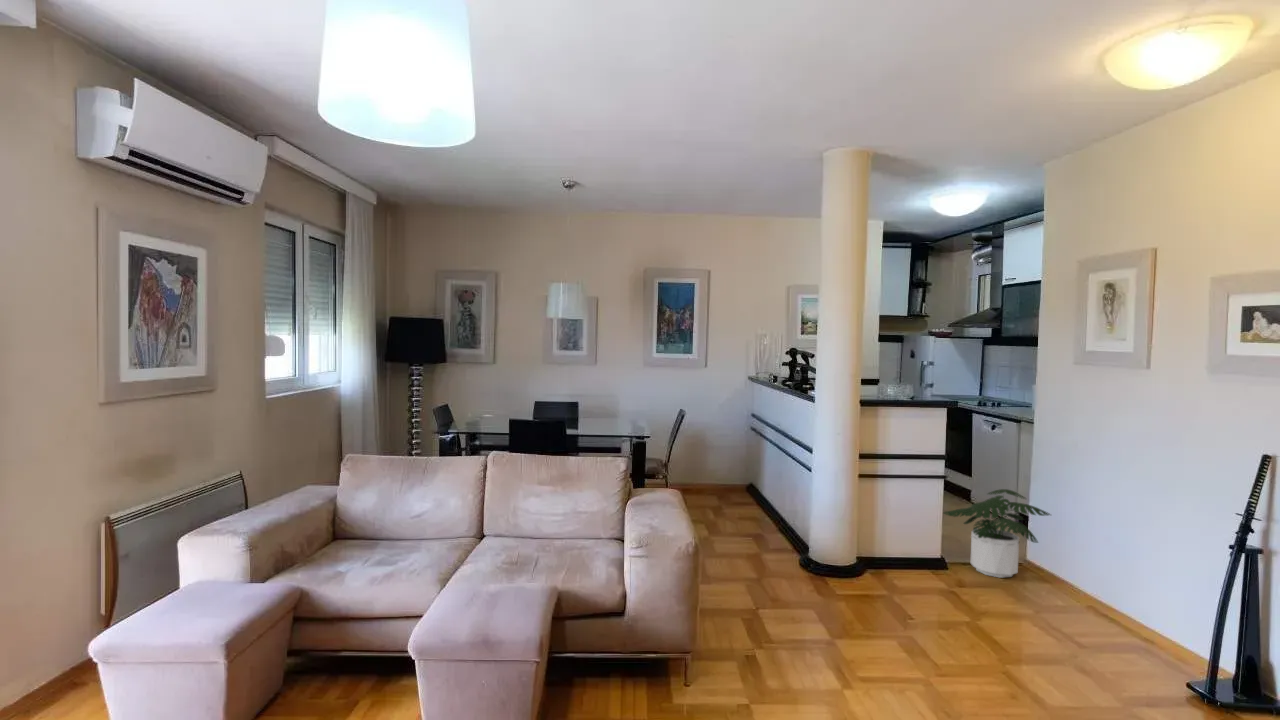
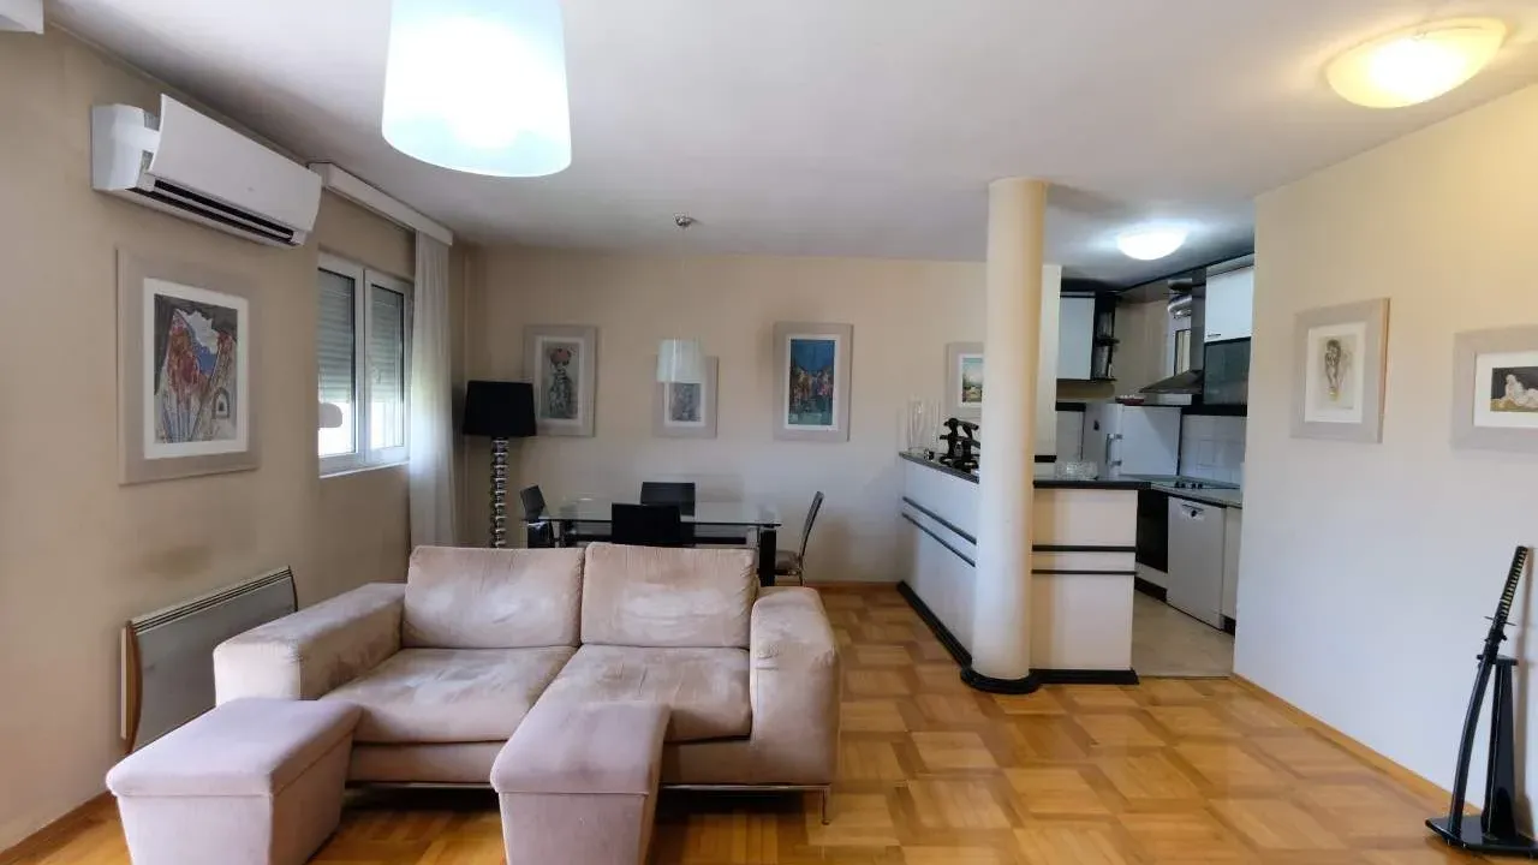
- potted plant (995, 532)
